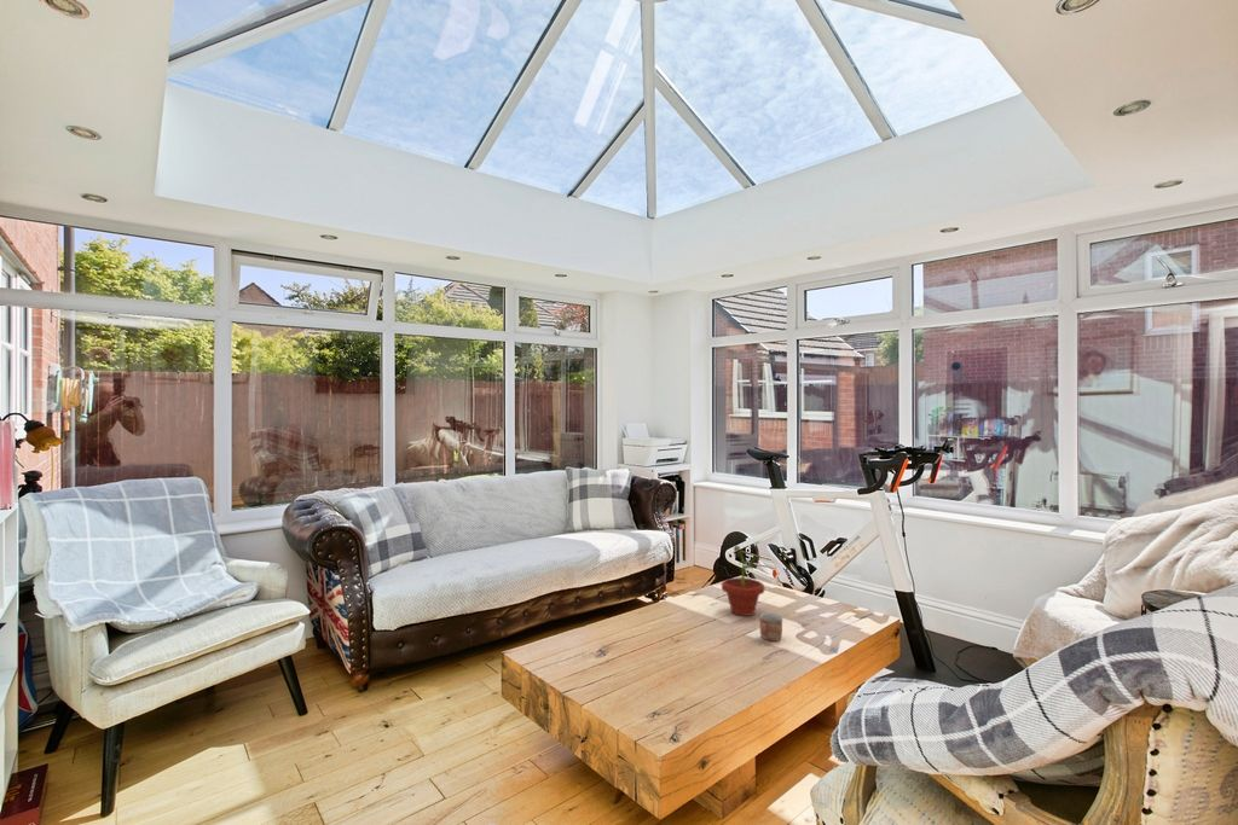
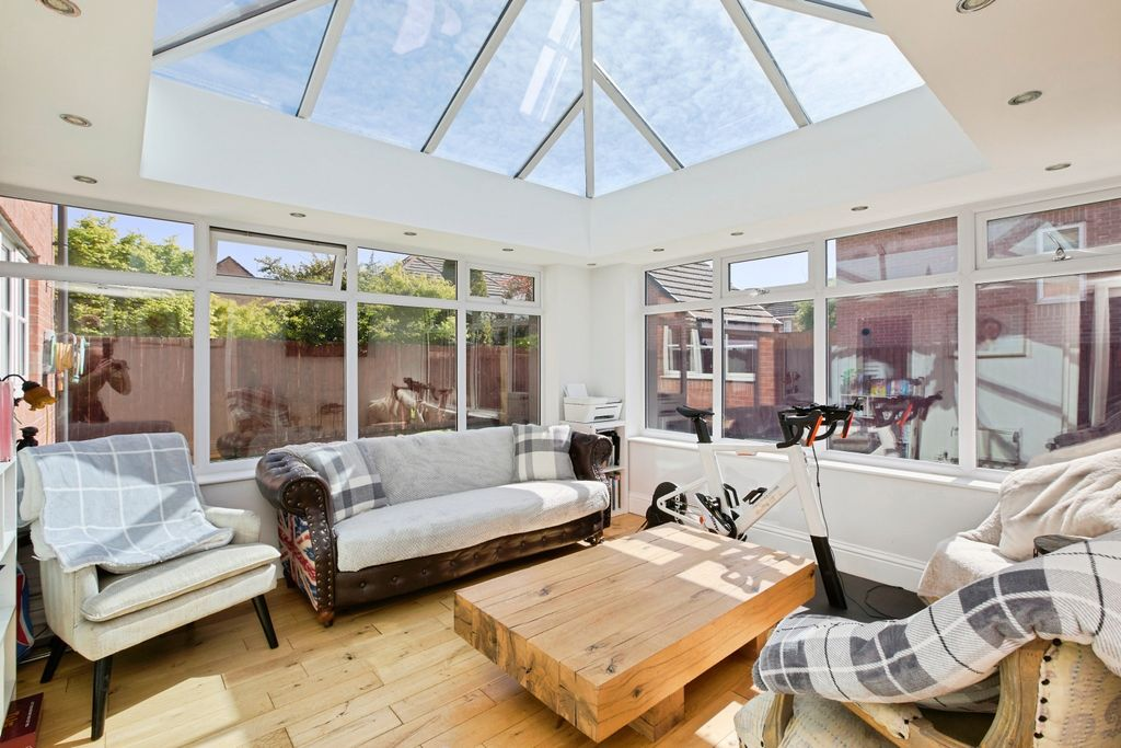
- mug (769, 628)
- potted plant (742, 577)
